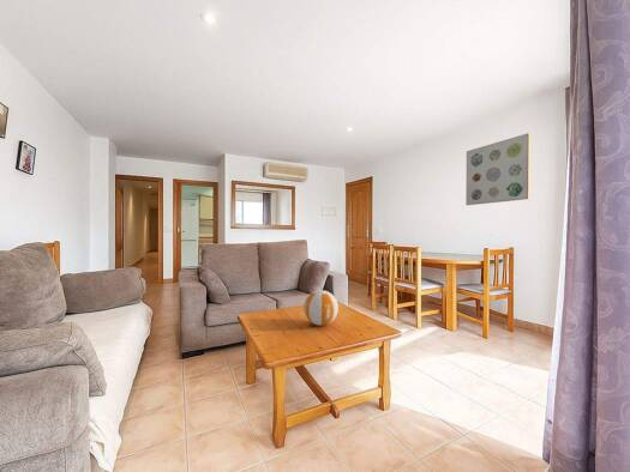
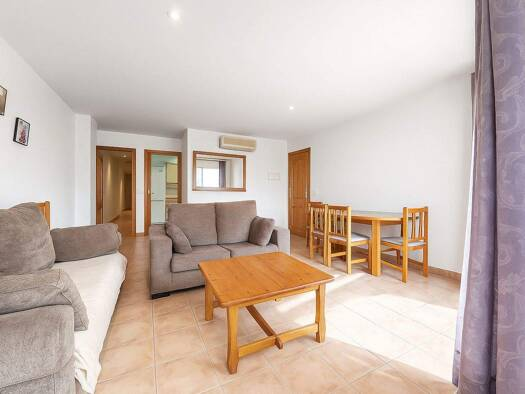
- wall art (494, 173)
- volleyball (320, 307)
